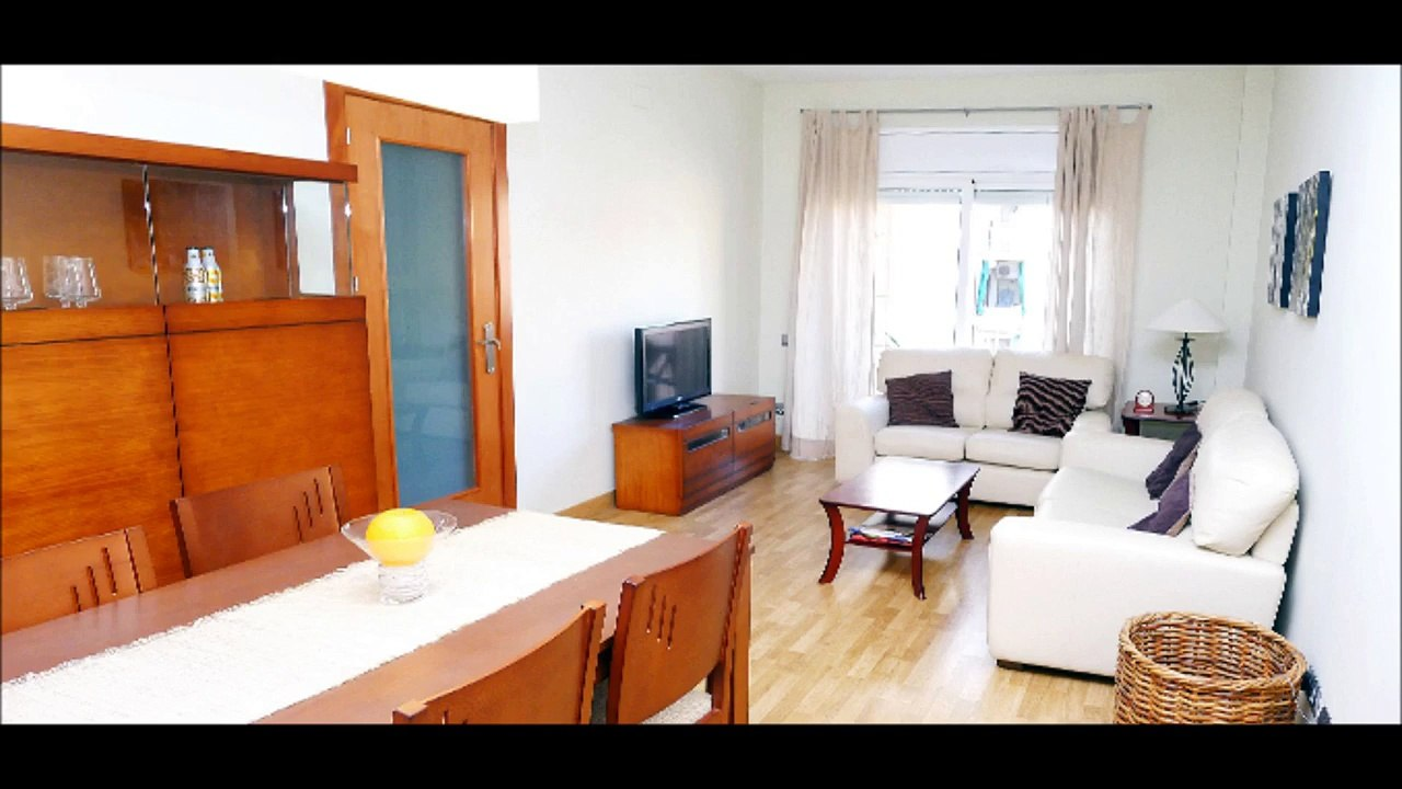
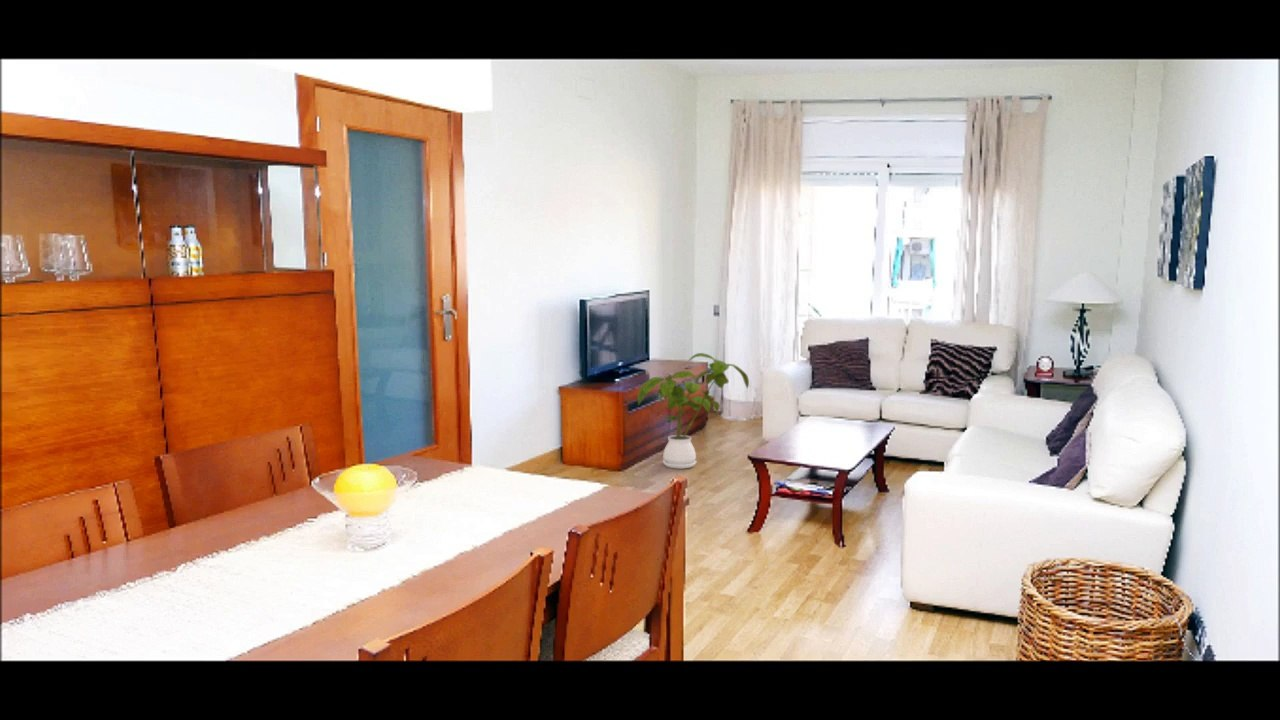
+ house plant (698, 409)
